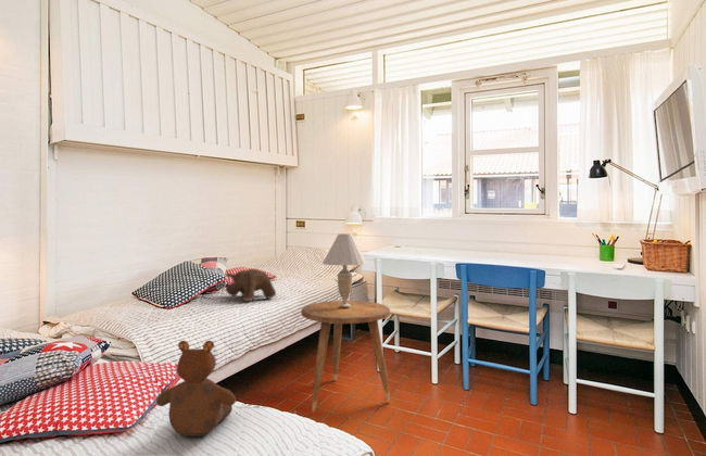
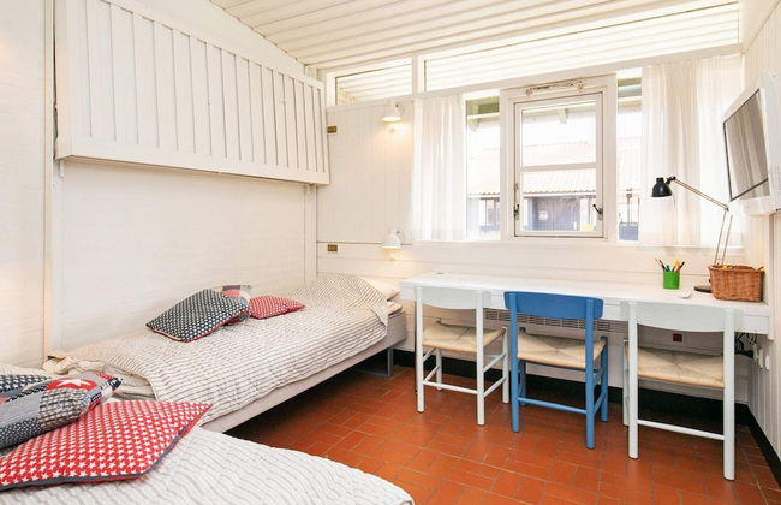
- teddy bear (249, 282)
- table lamp (344, 269)
- teddy bear (201, 381)
- side table (339, 353)
